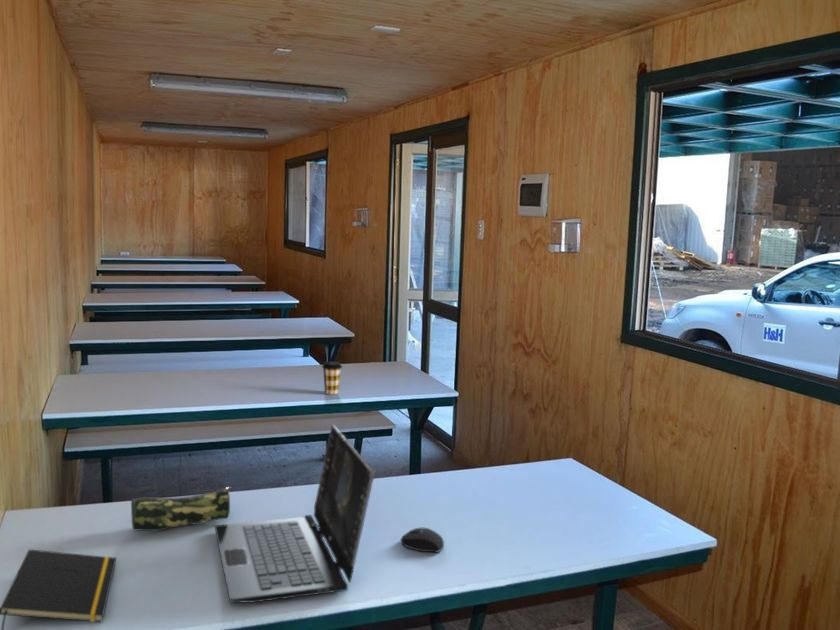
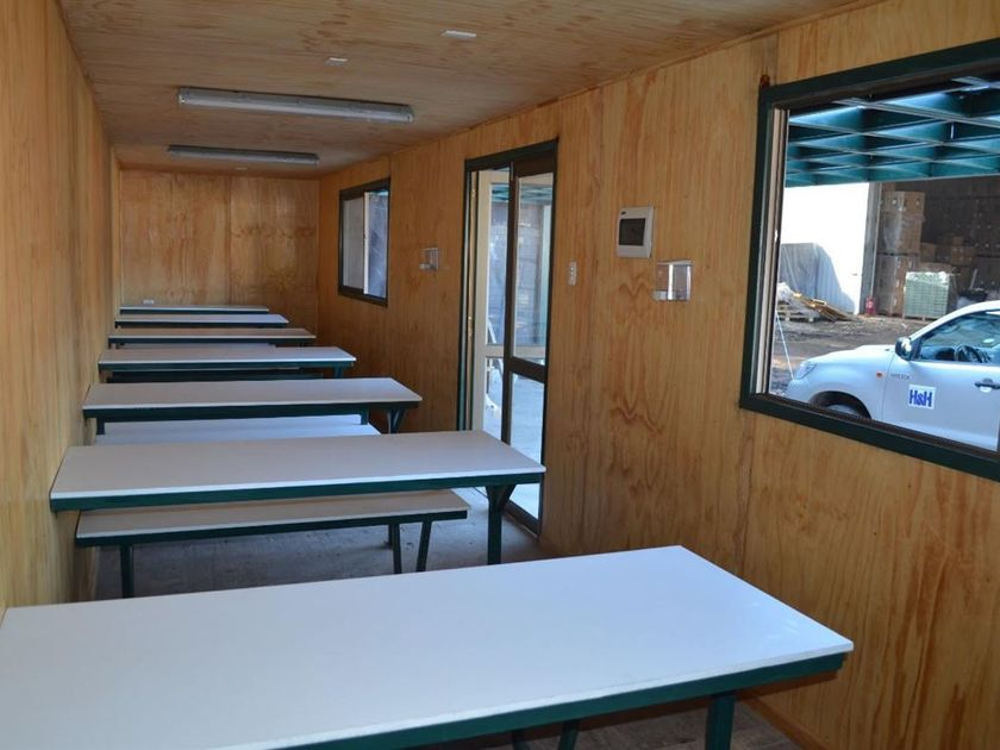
- pencil case (183, 509)
- mouse (422, 538)
- notepad (63, 583)
- coffee cup (331, 378)
- laptop (288, 518)
